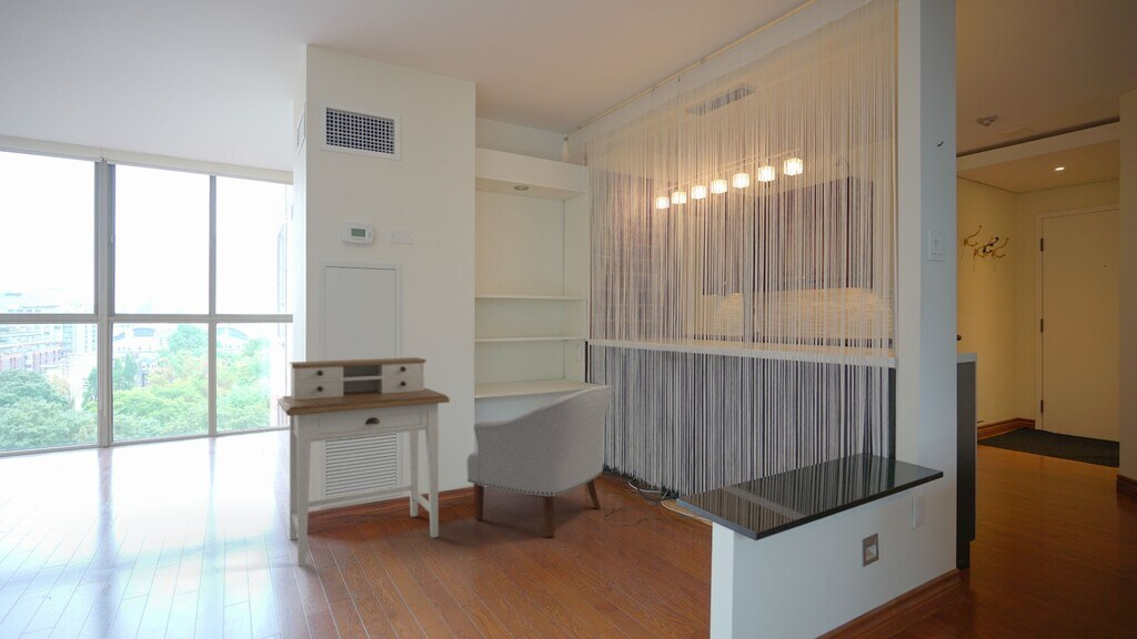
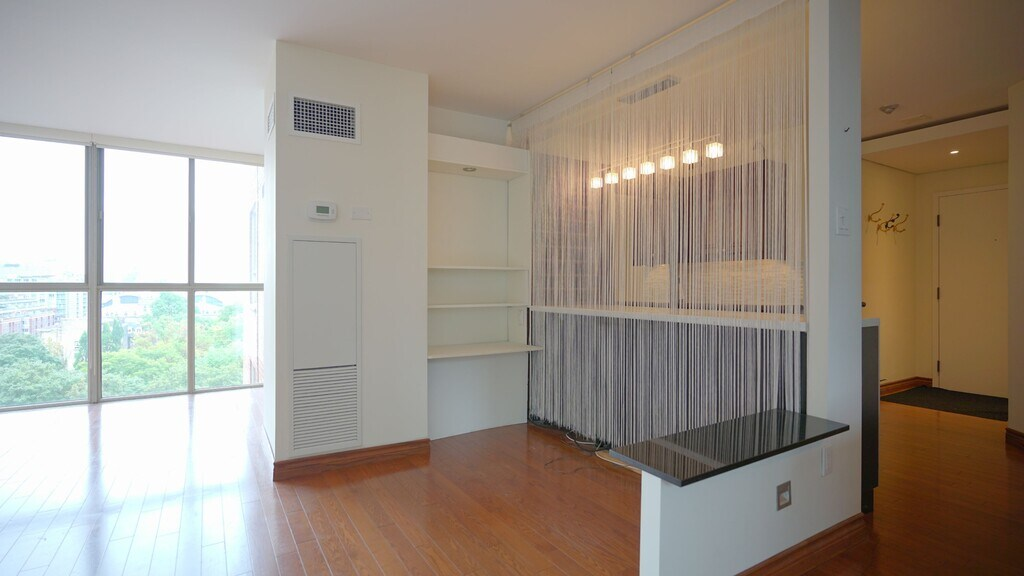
- chair (545, 449)
- desk (362, 436)
